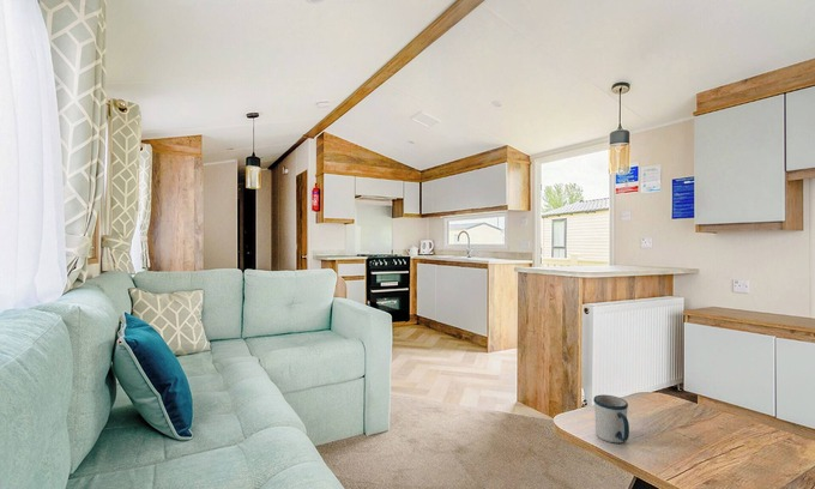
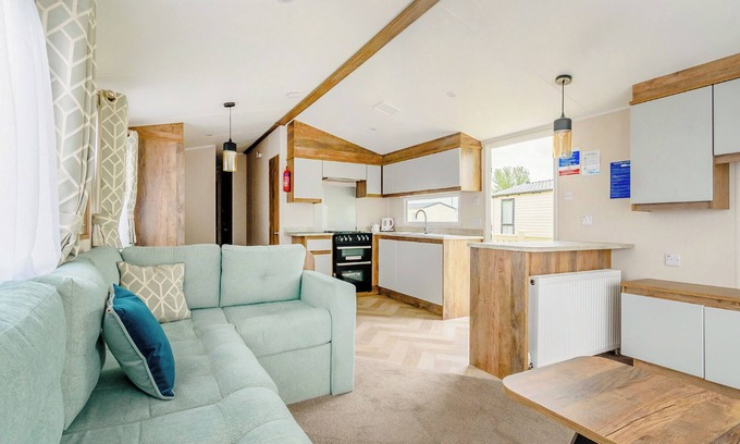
- mug (611, 419)
